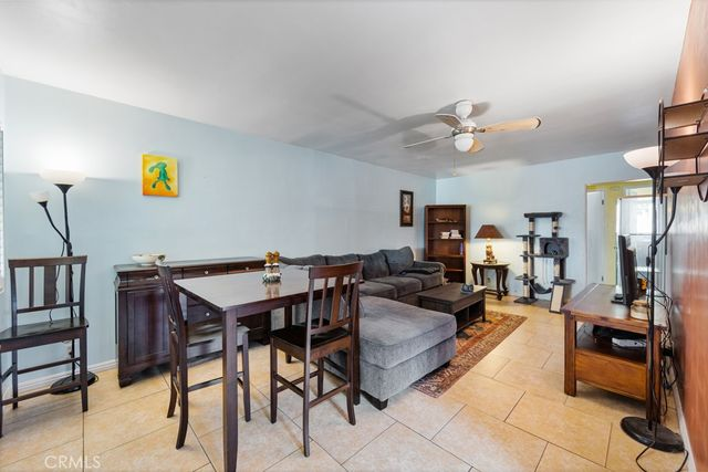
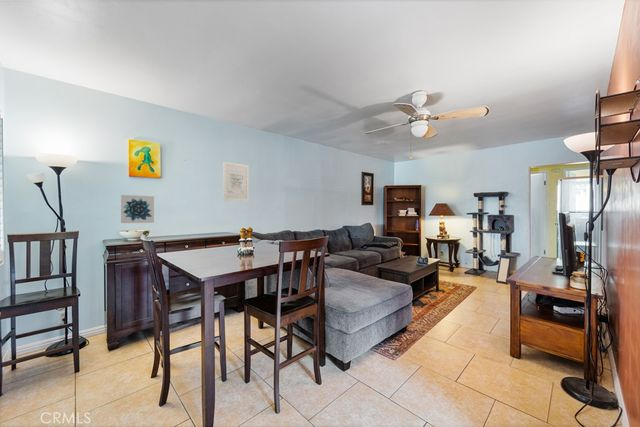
+ wall art (137, 209)
+ wall art (236, 182)
